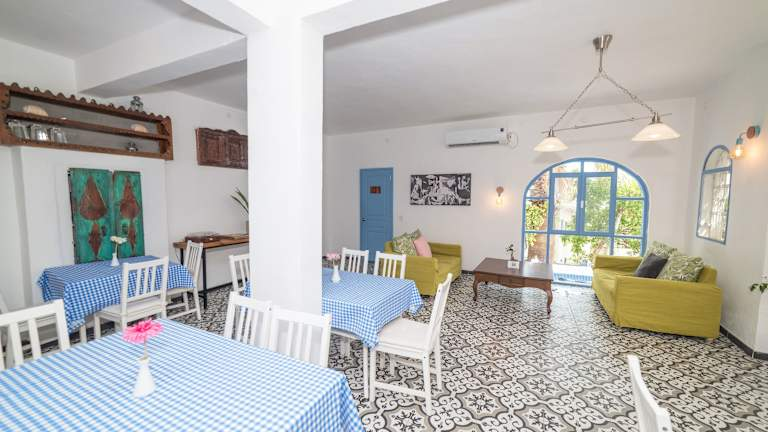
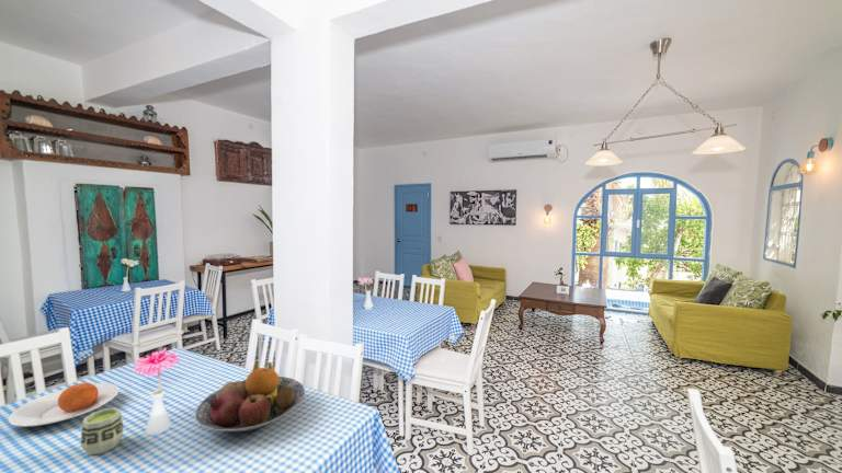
+ cup (102, 430)
+ plate (67, 399)
+ fruit bowl (253, 395)
